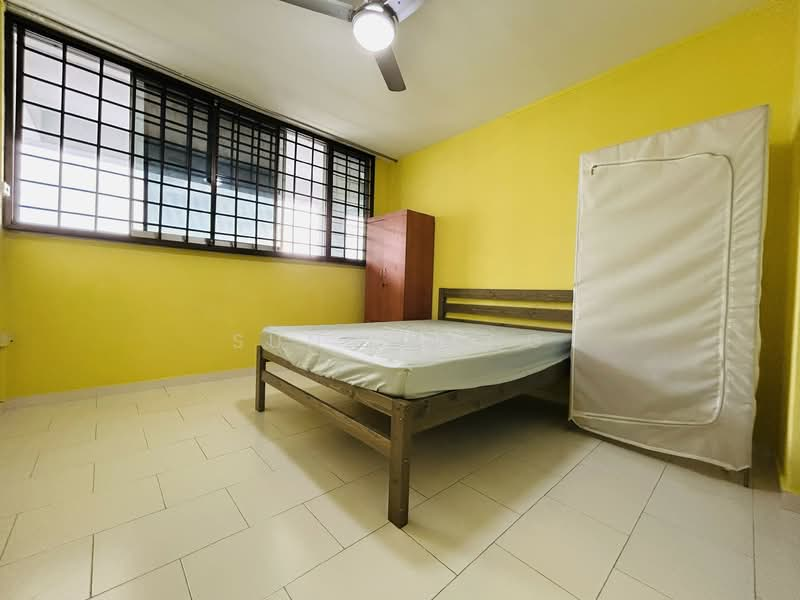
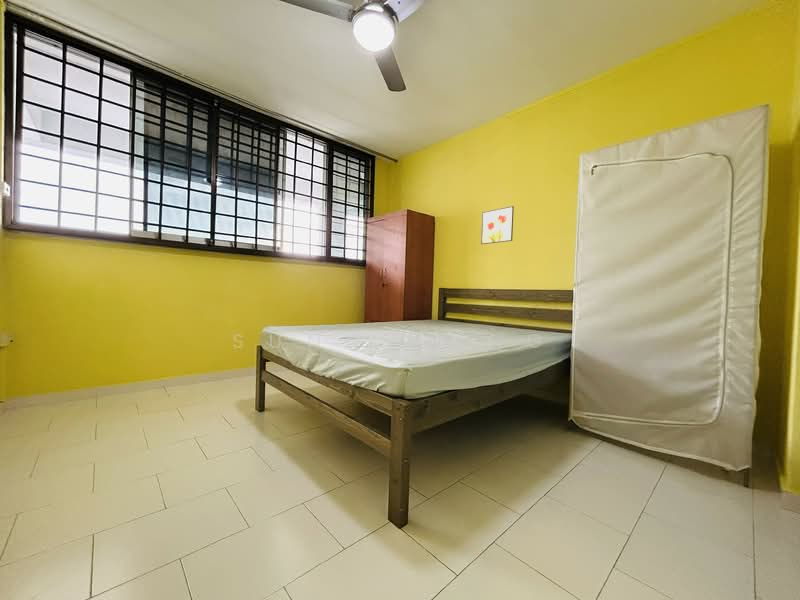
+ wall art (497, 226)
